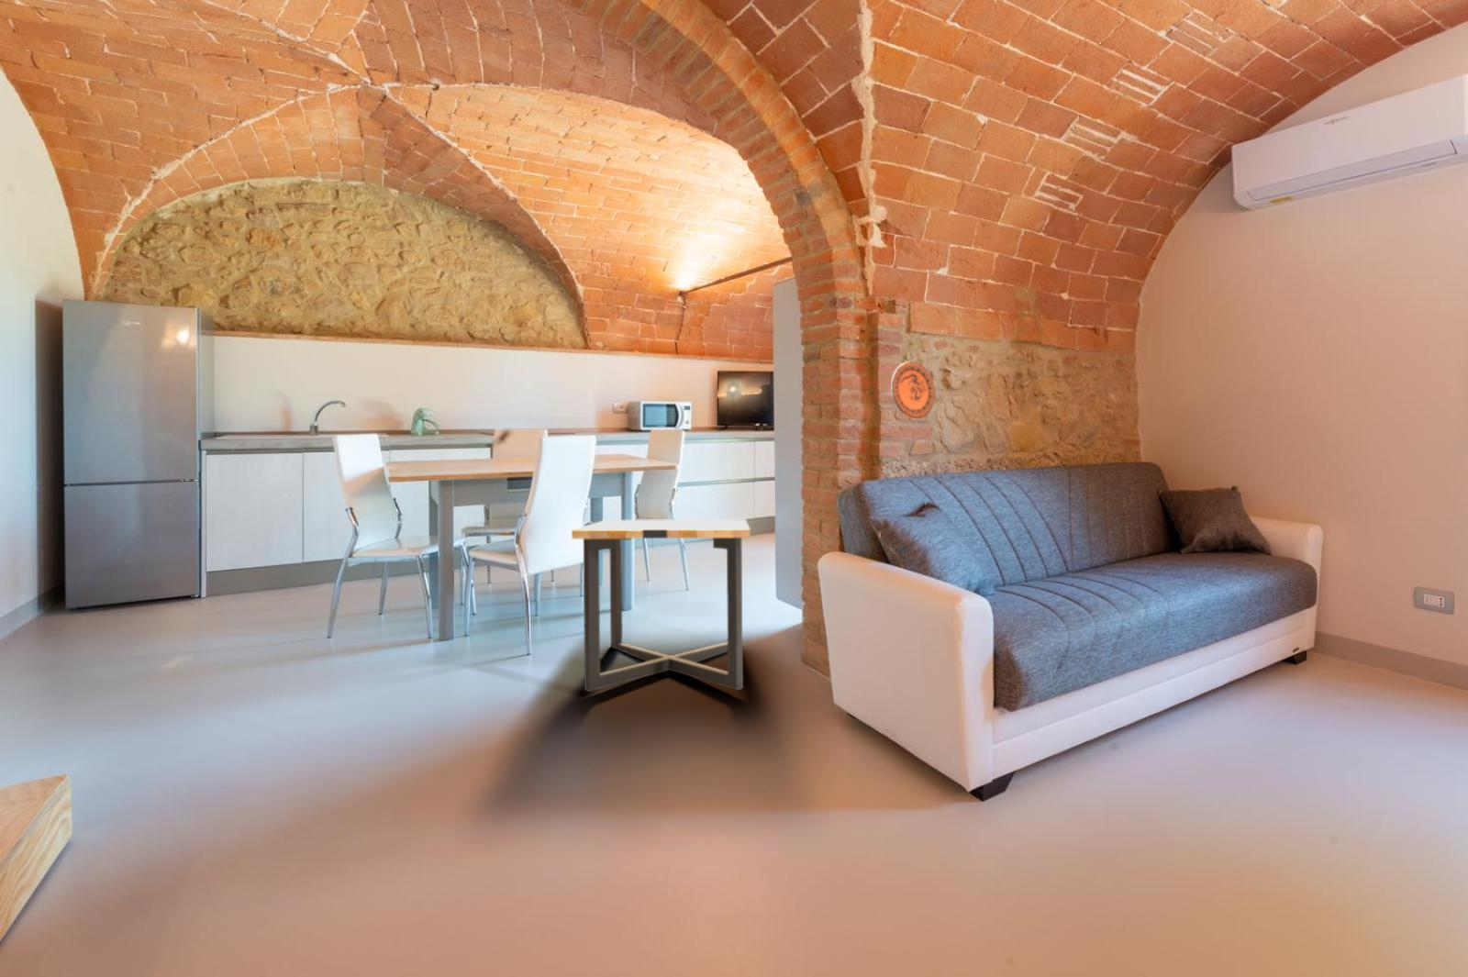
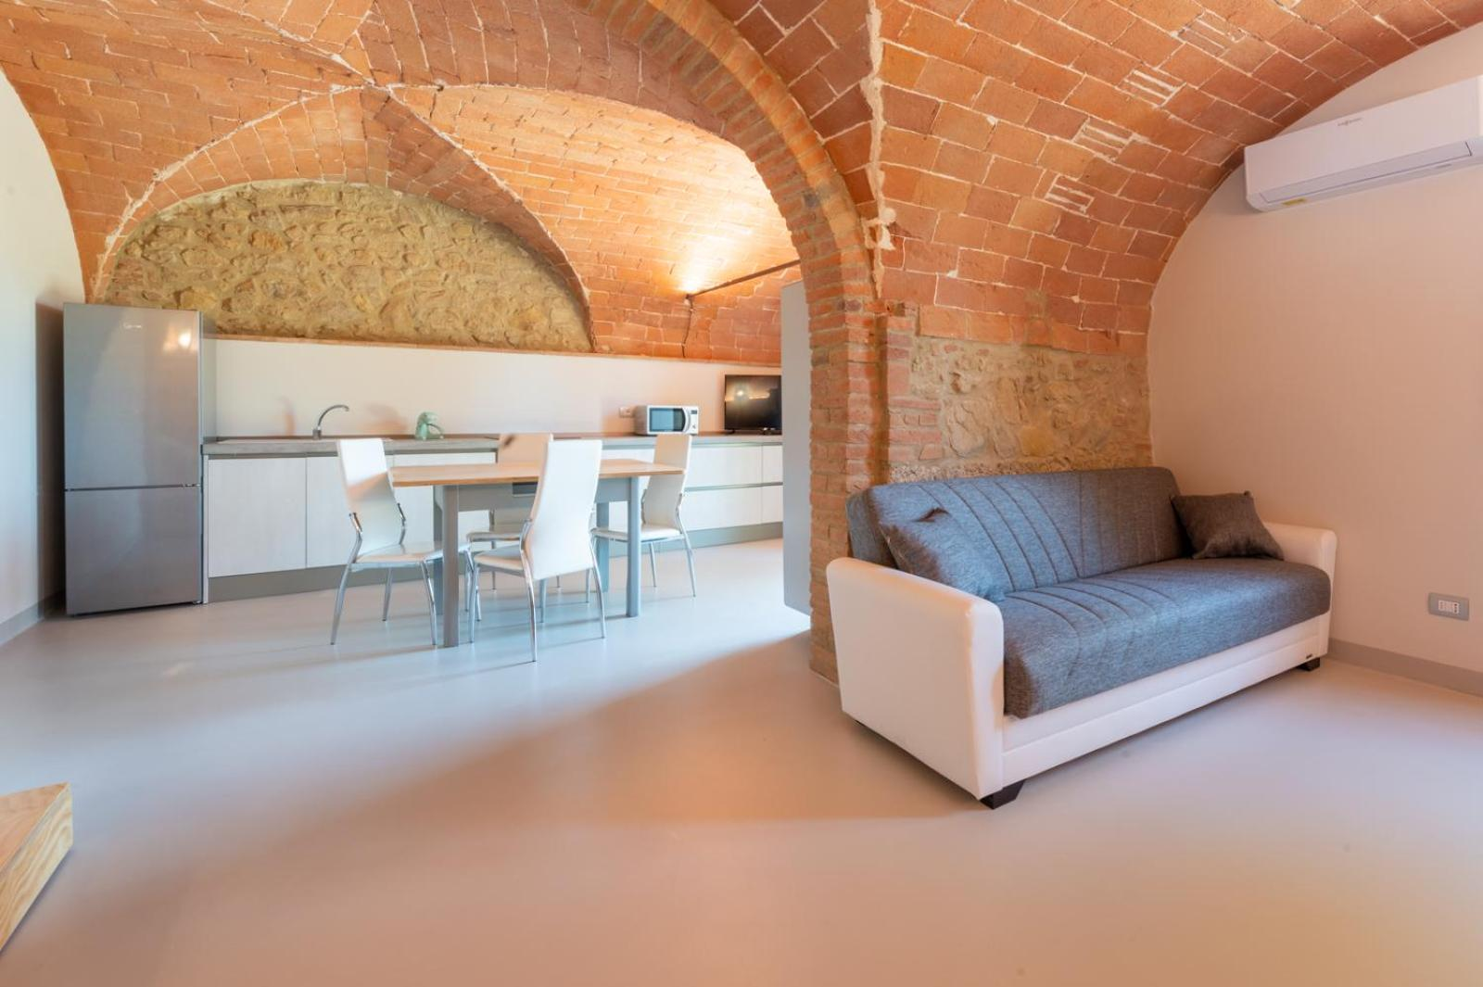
- side table (622, 596)
- decorative plate (912, 390)
